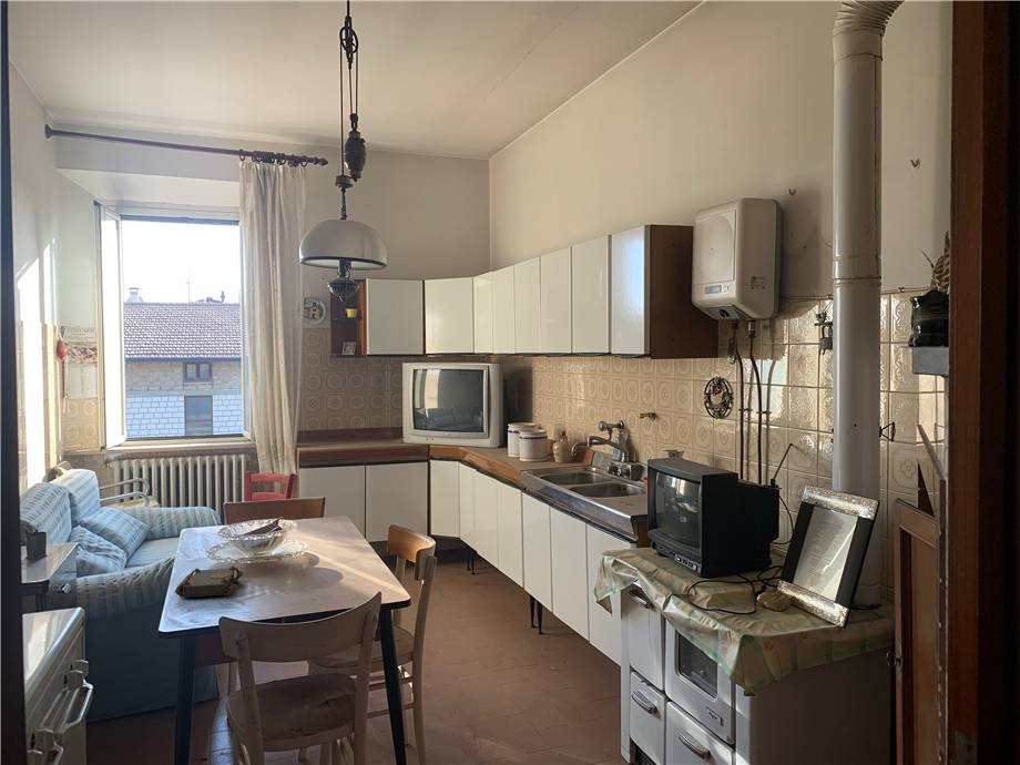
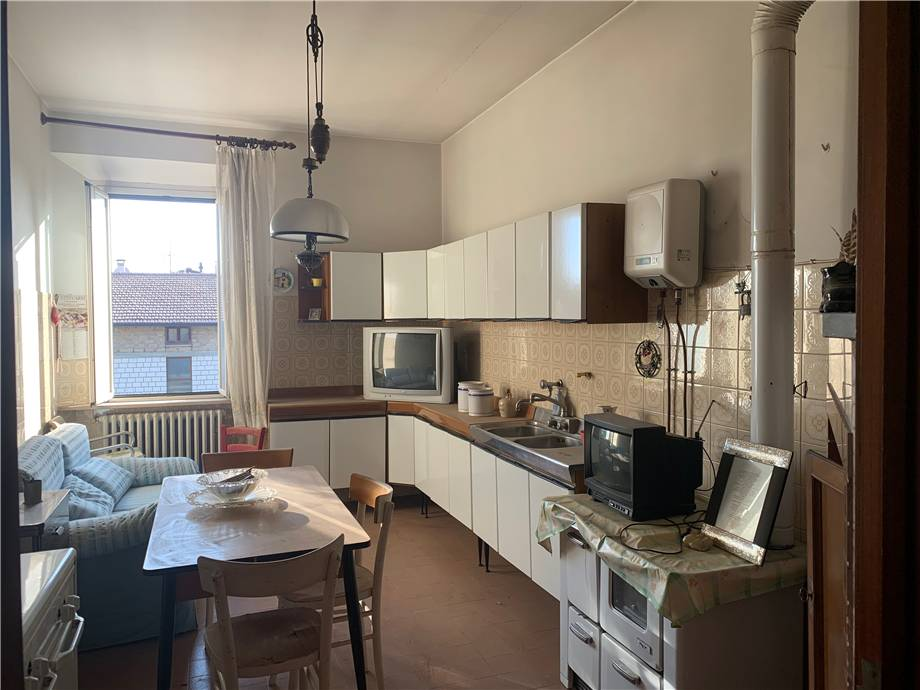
- book (210, 581)
